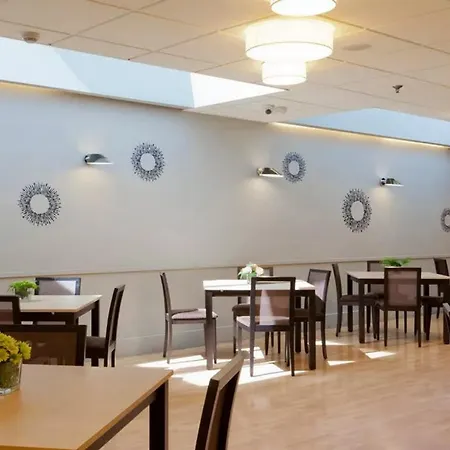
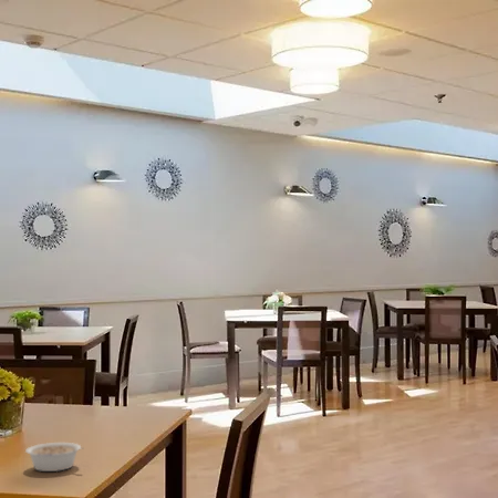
+ legume (55, 455)
